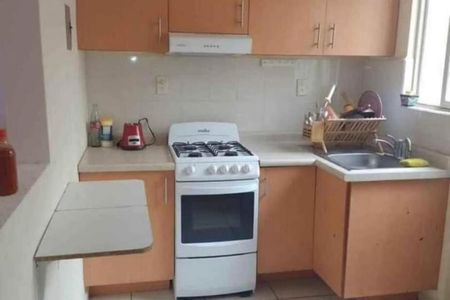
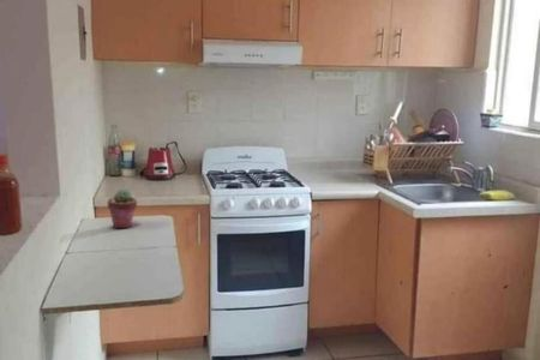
+ potted succulent (122, 208)
